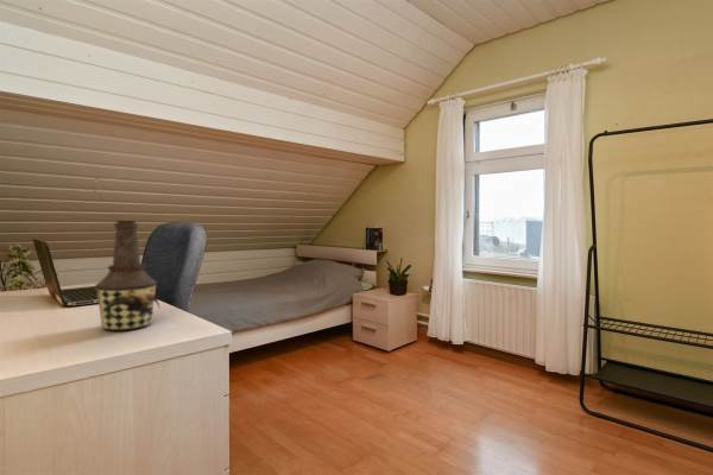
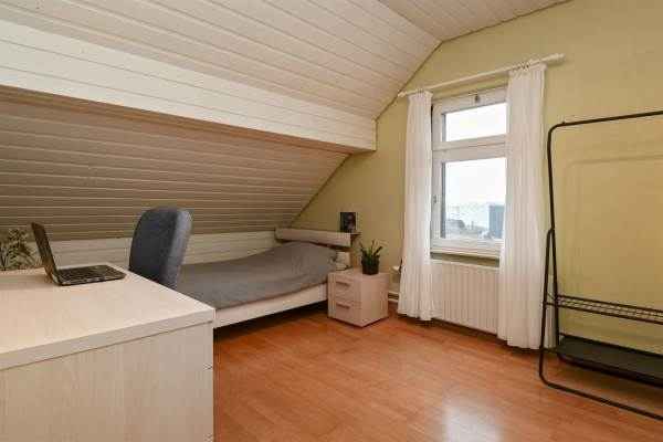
- bottle (130, 272)
